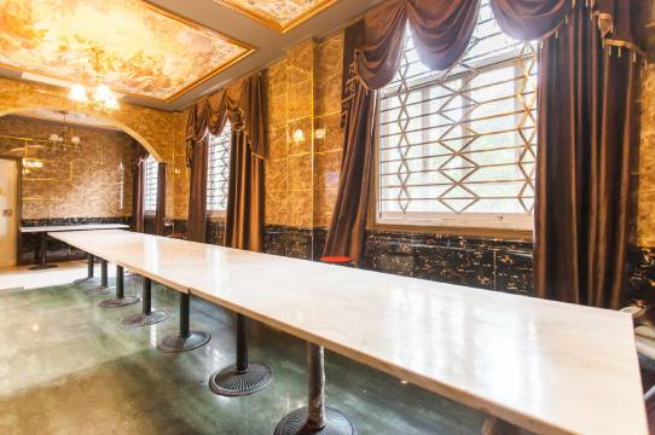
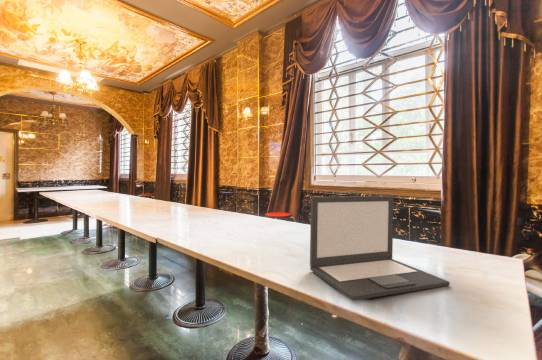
+ laptop (375, 238)
